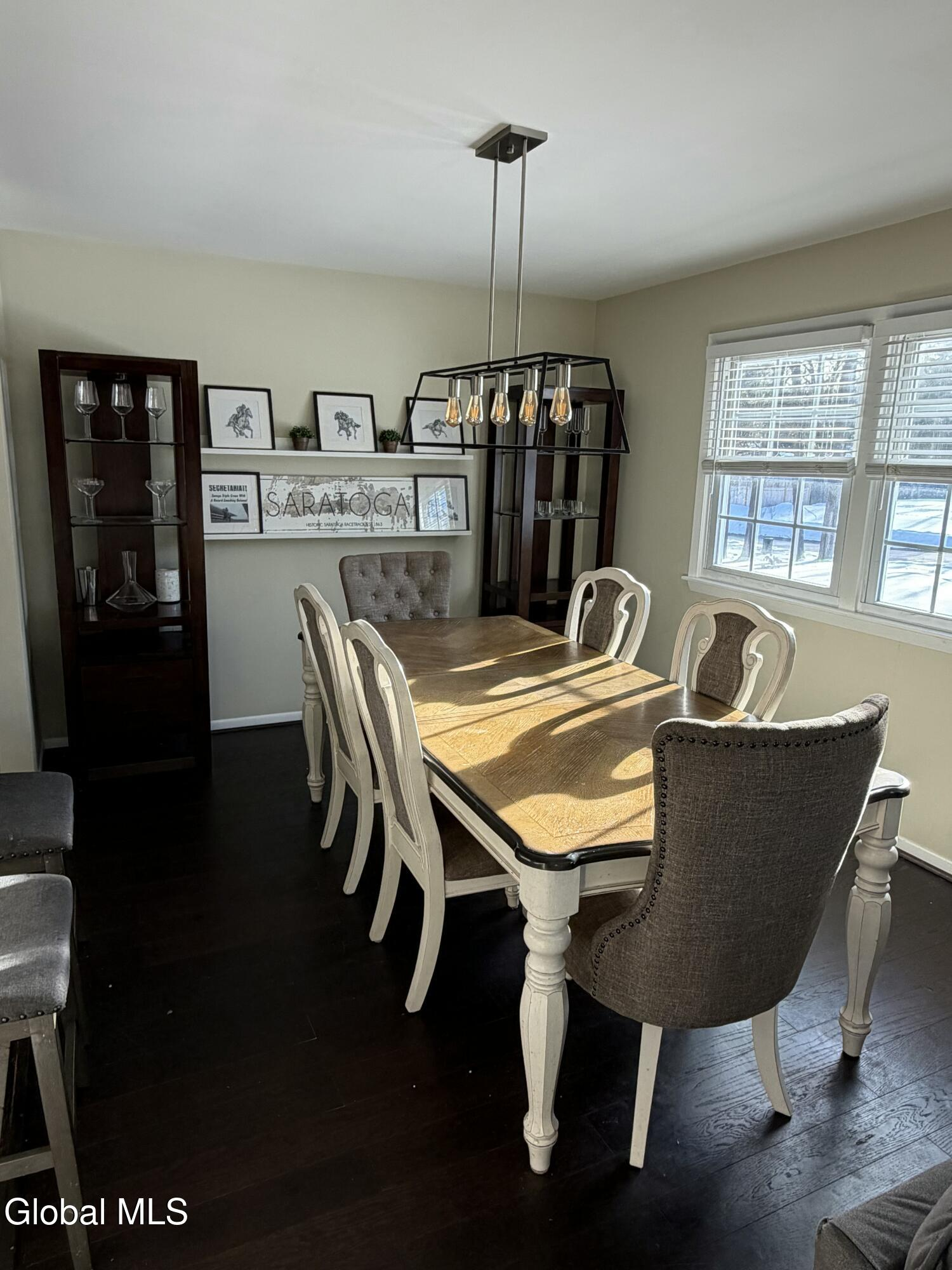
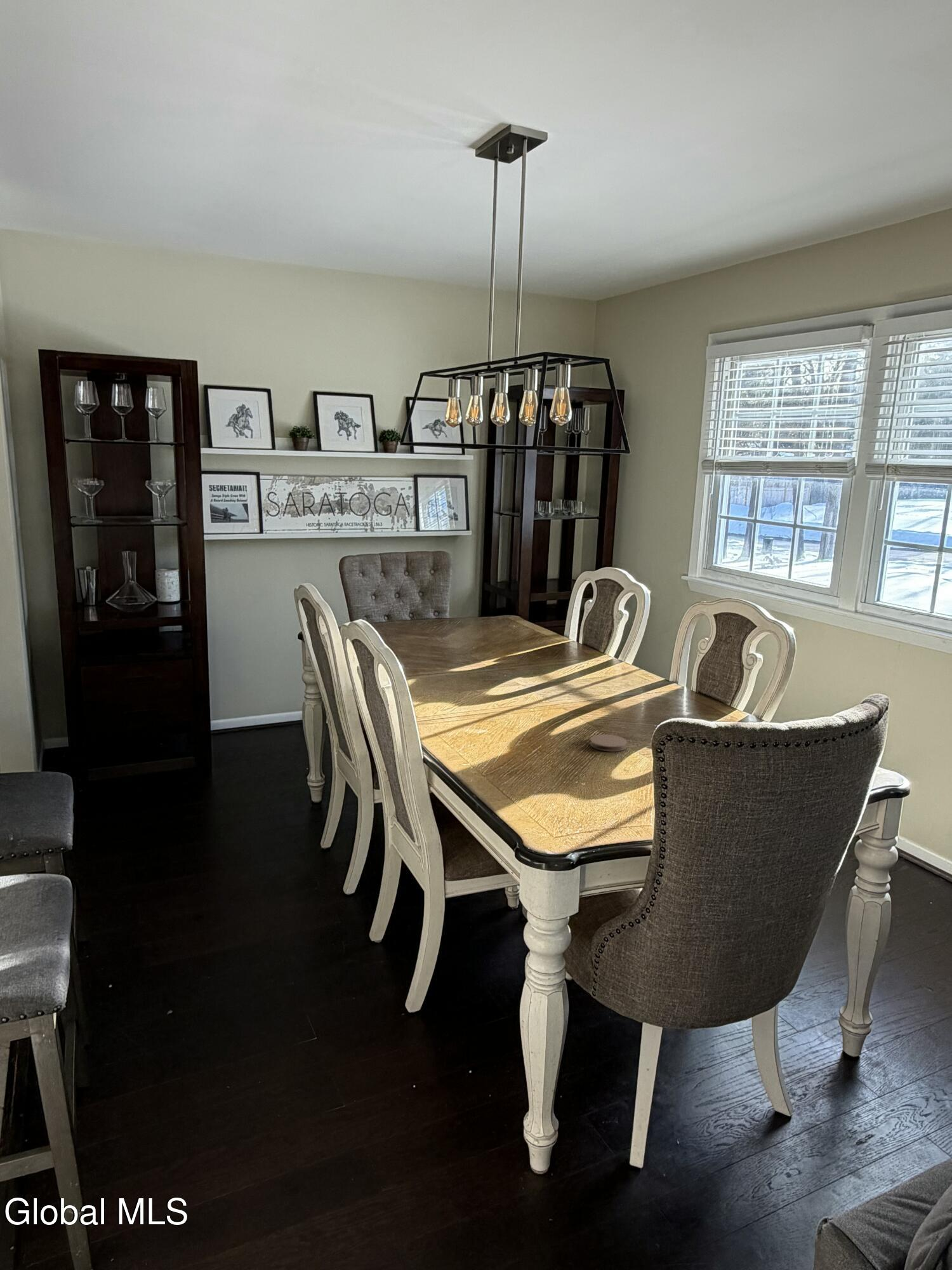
+ coaster (608, 742)
